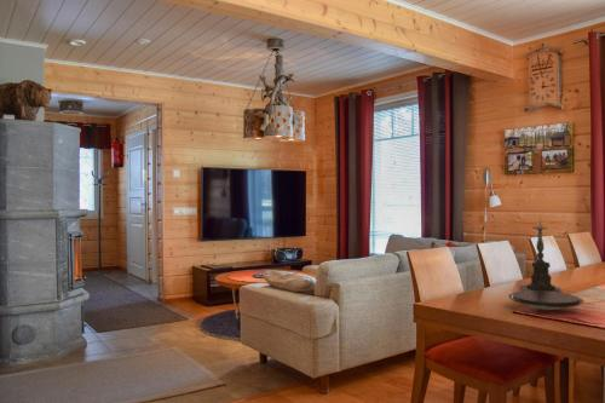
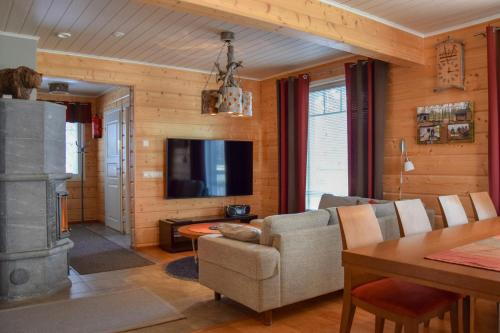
- plate (544, 303)
- candle holder (540, 253)
